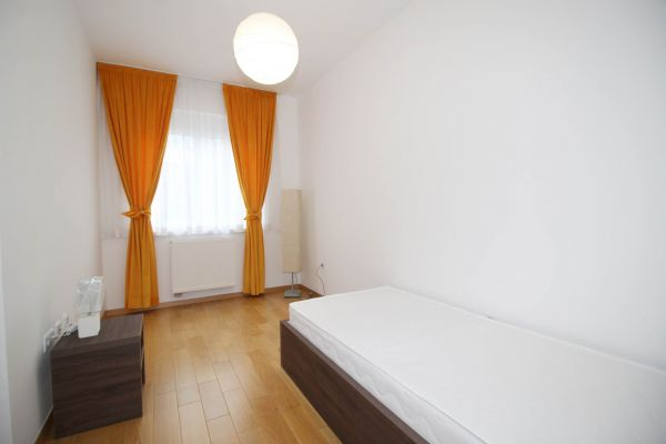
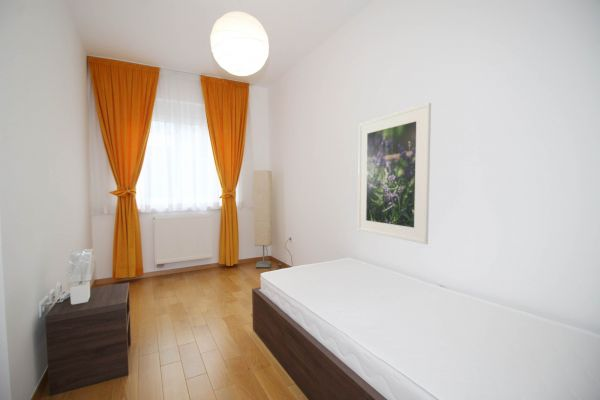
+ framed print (389, 176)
